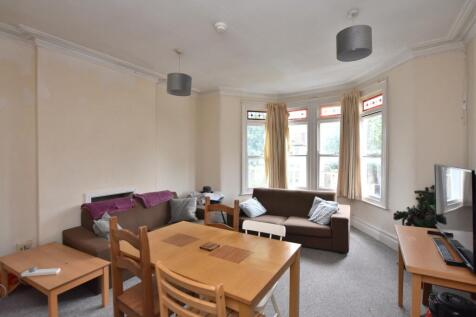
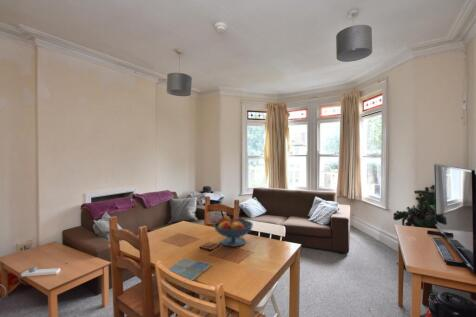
+ fruit bowl (233, 229)
+ drink coaster (187, 268)
